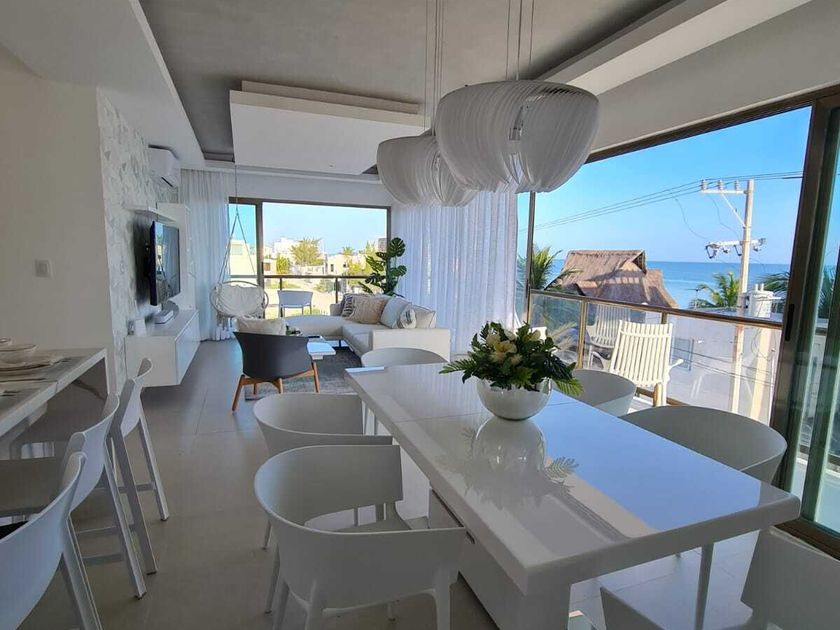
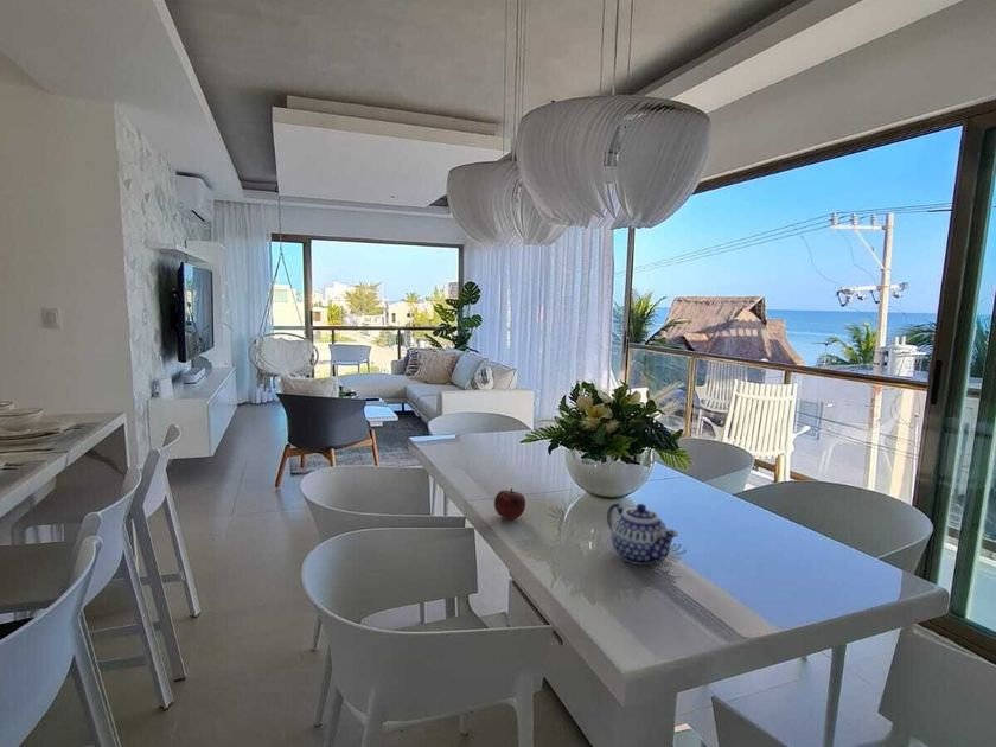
+ teapot (639, 530)
+ fruit (509, 503)
